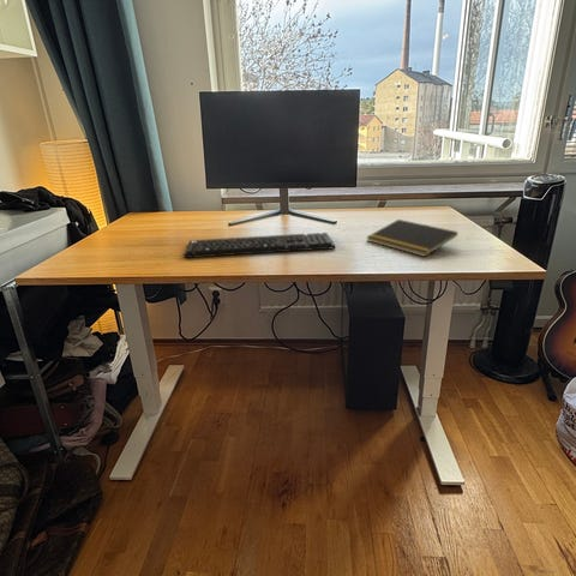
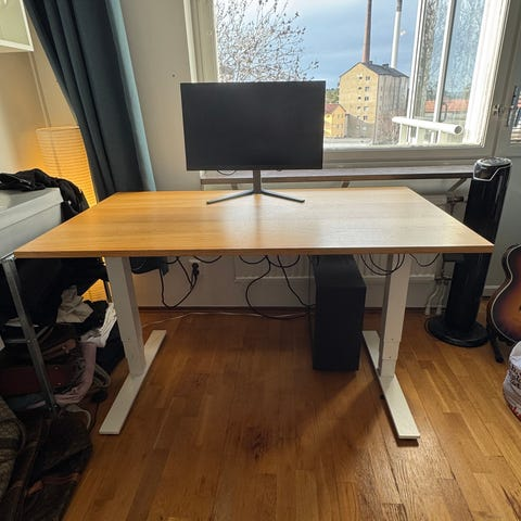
- keyboard (259, 242)
- notepad (410, 235)
